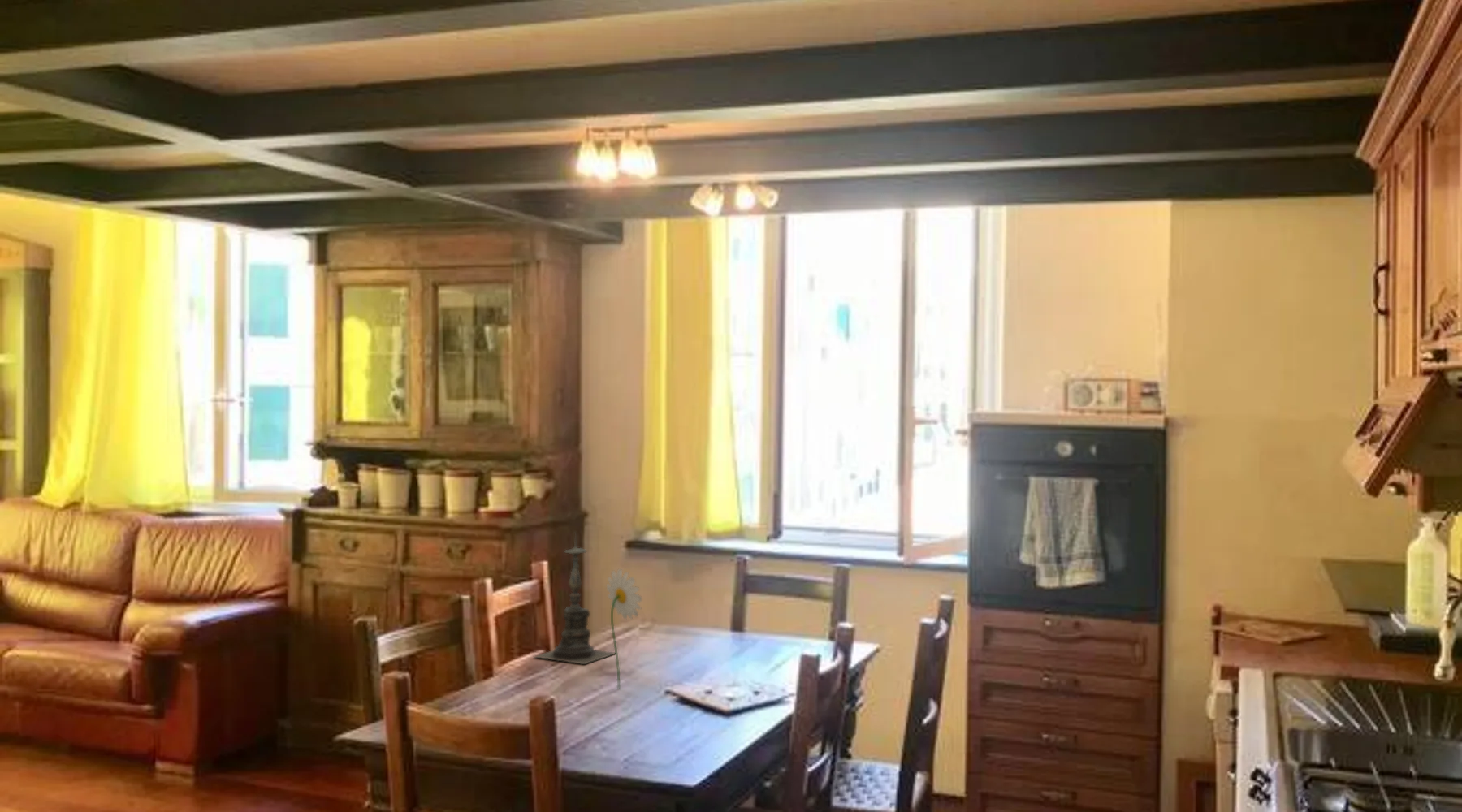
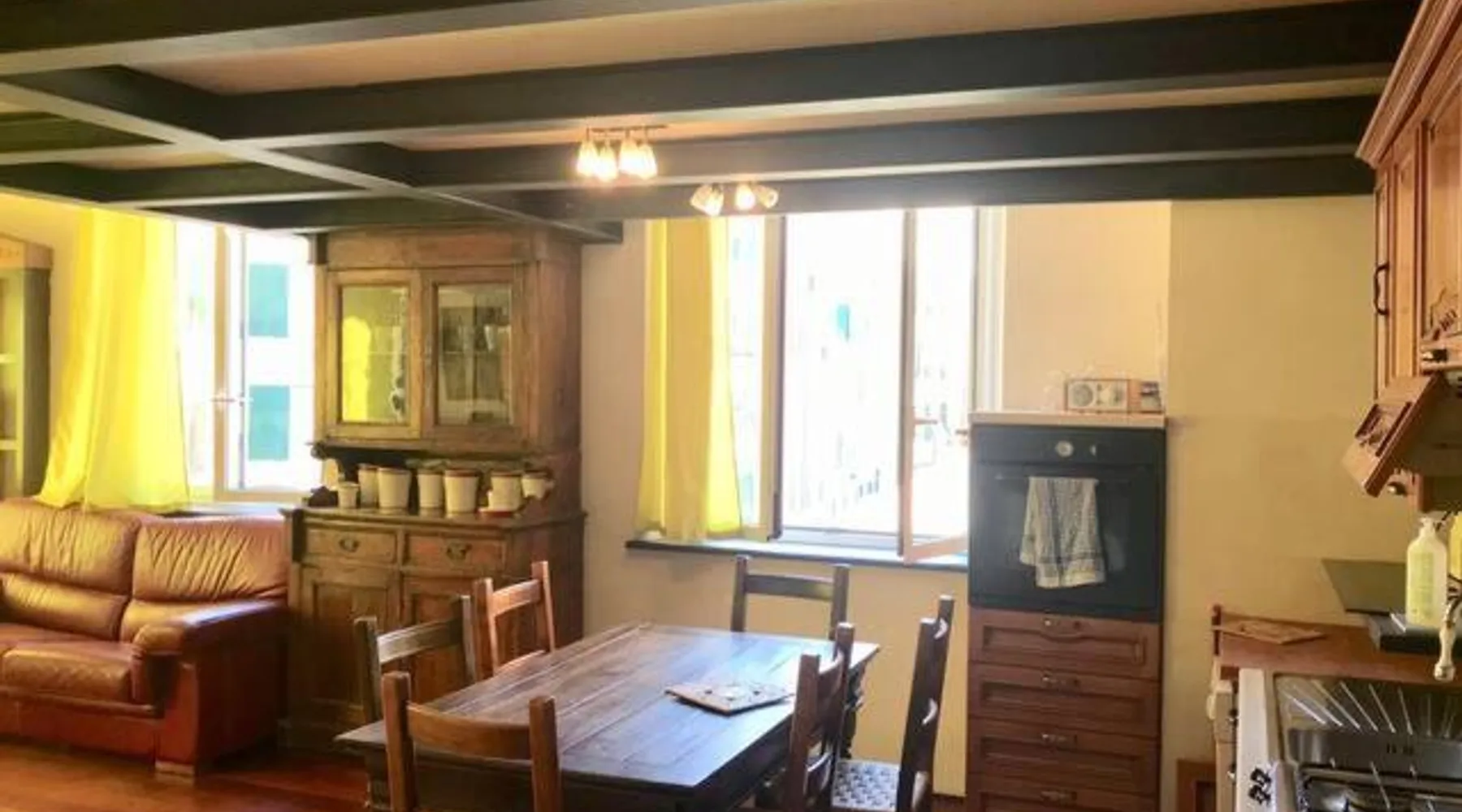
- flower (613, 628)
- candle holder (576, 594)
